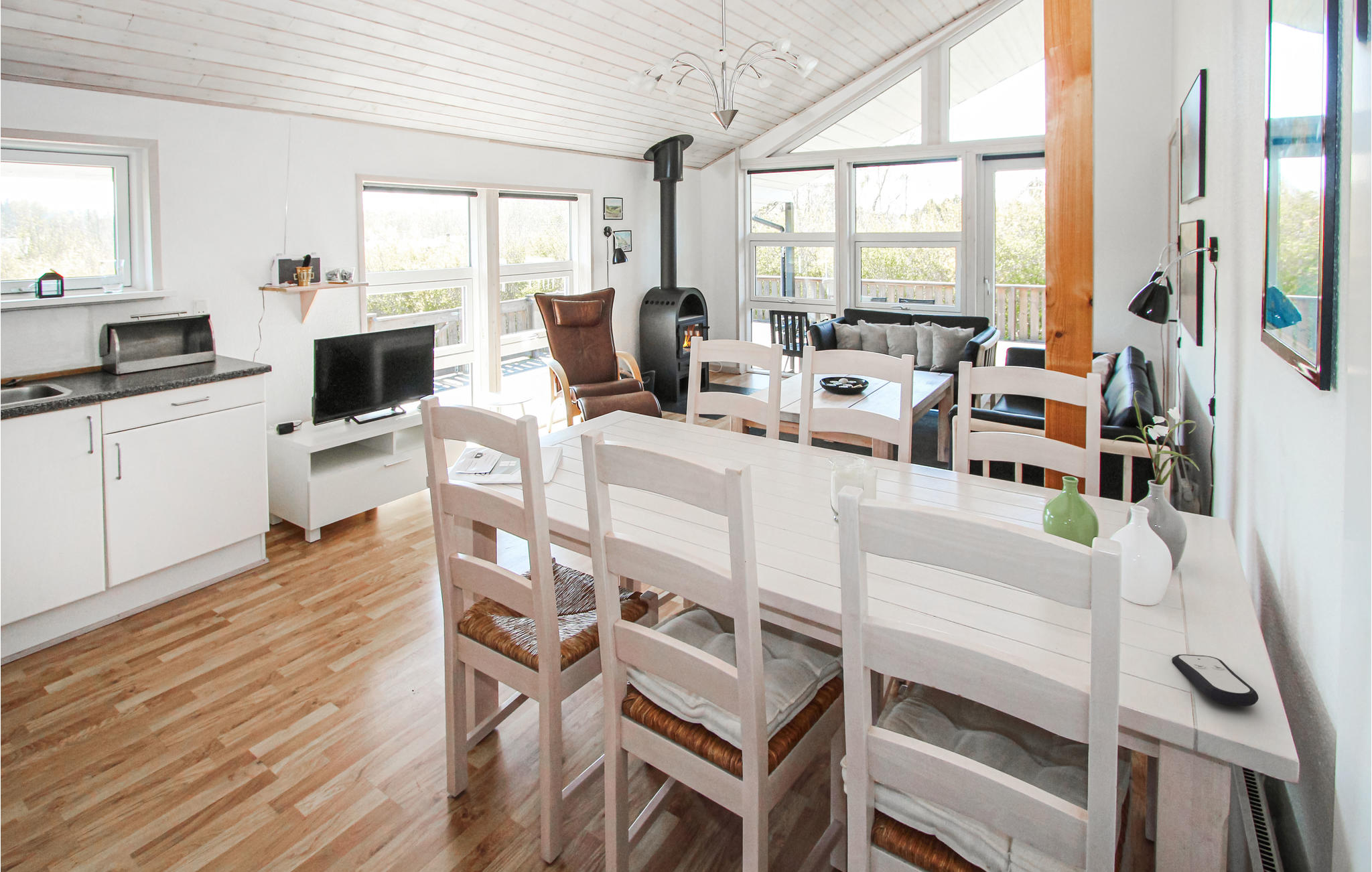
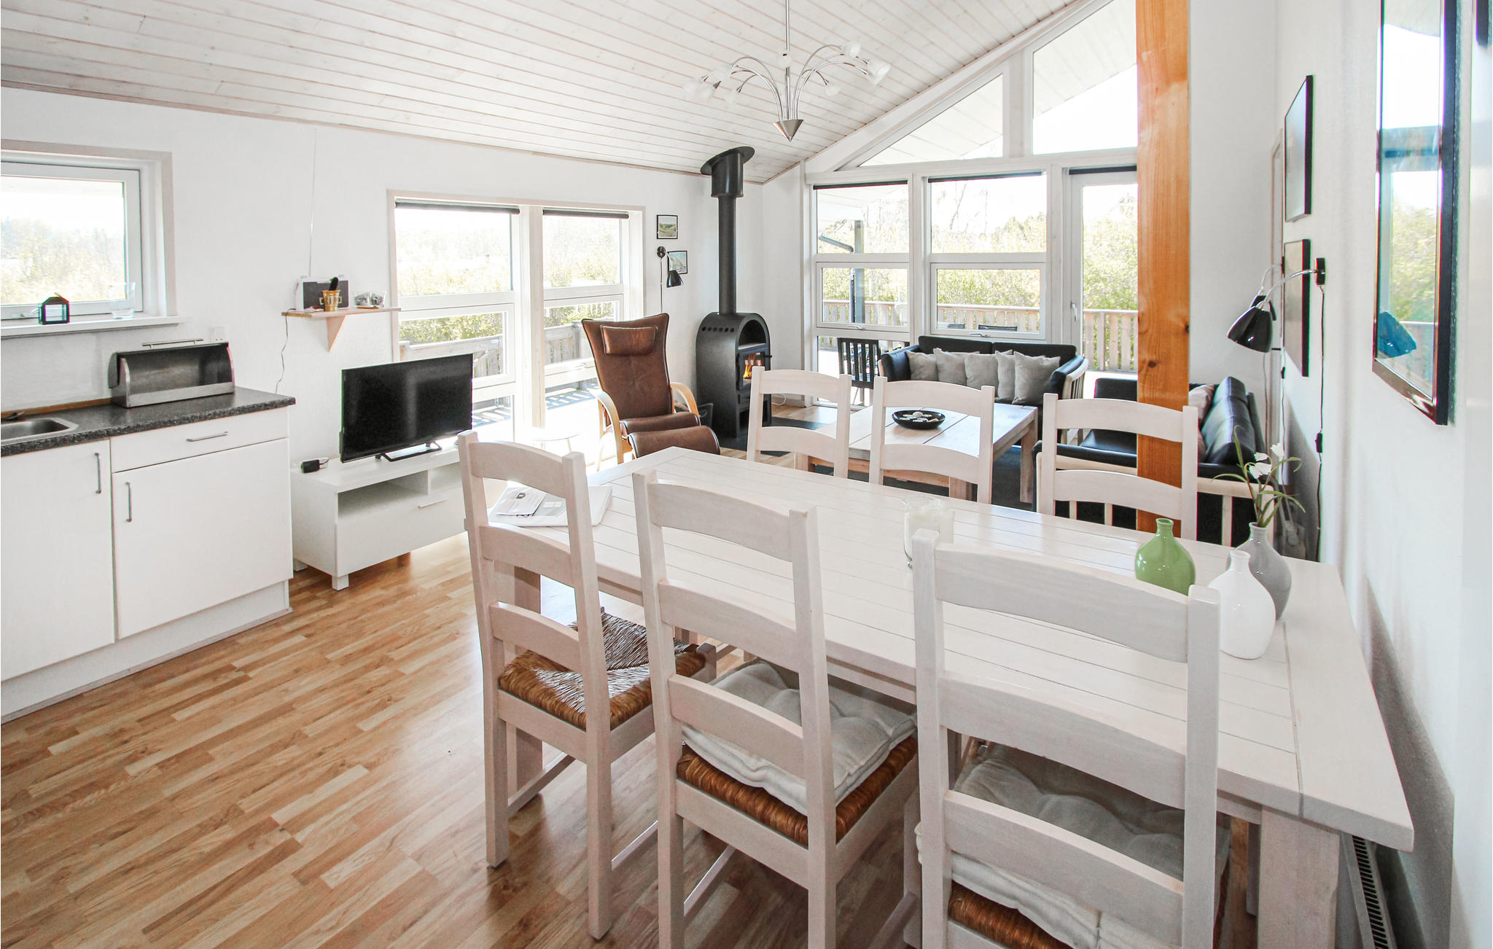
- remote control (1215, 678)
